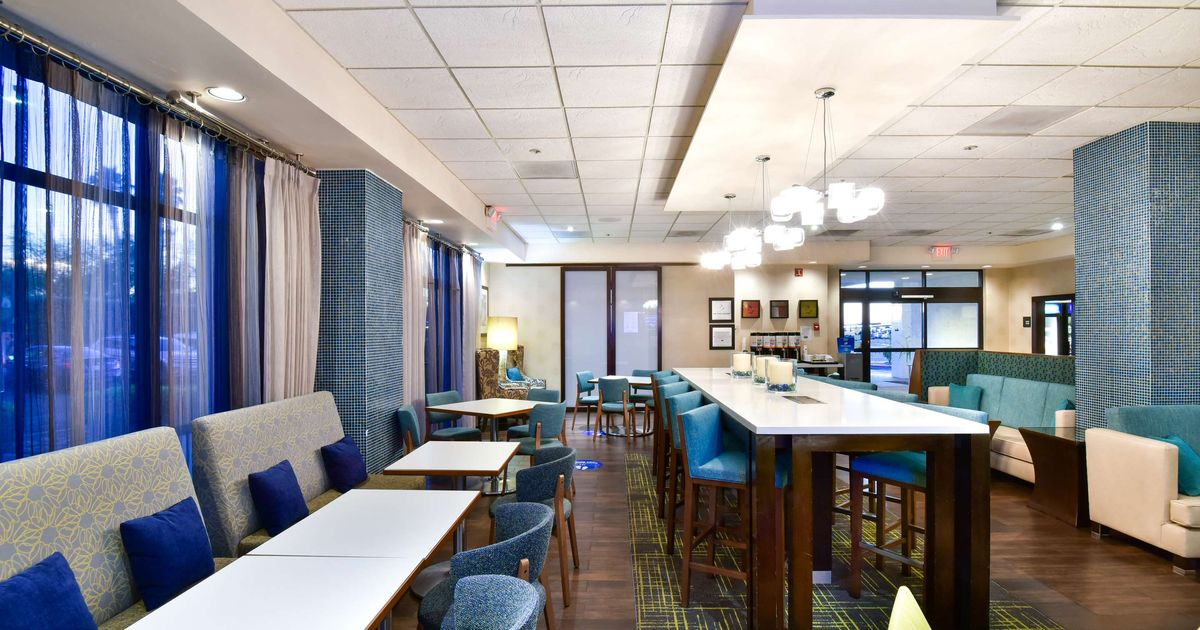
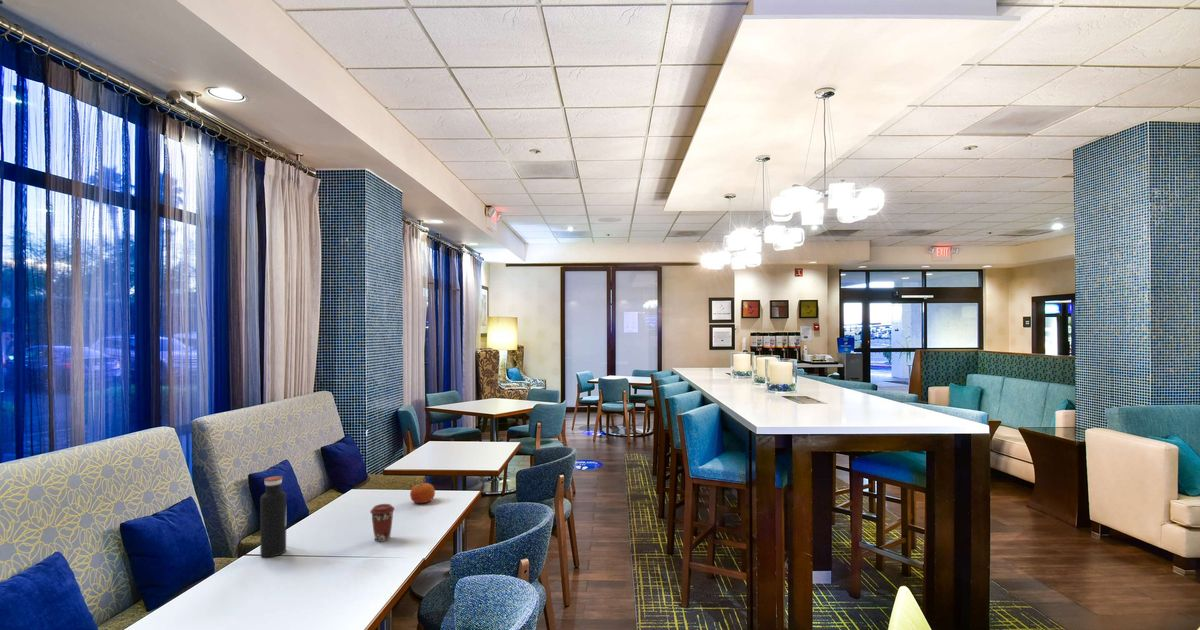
+ fruit (422, 493)
+ water bottle (273, 515)
+ coffee cup (382, 522)
